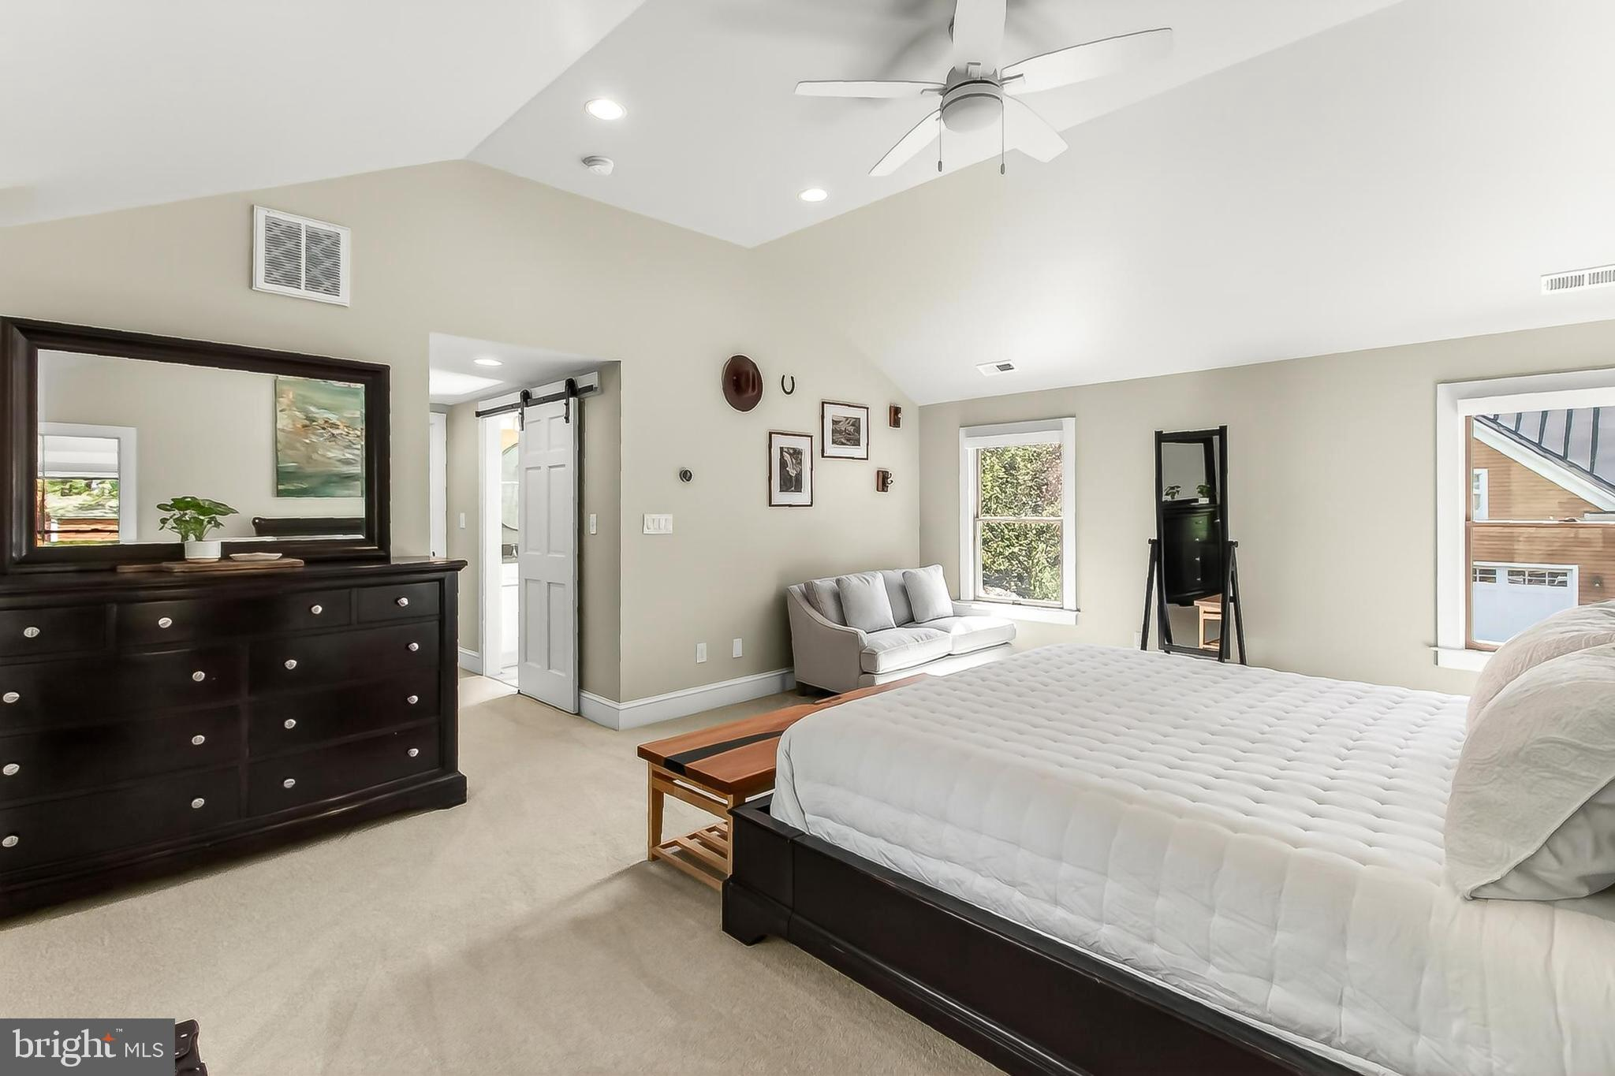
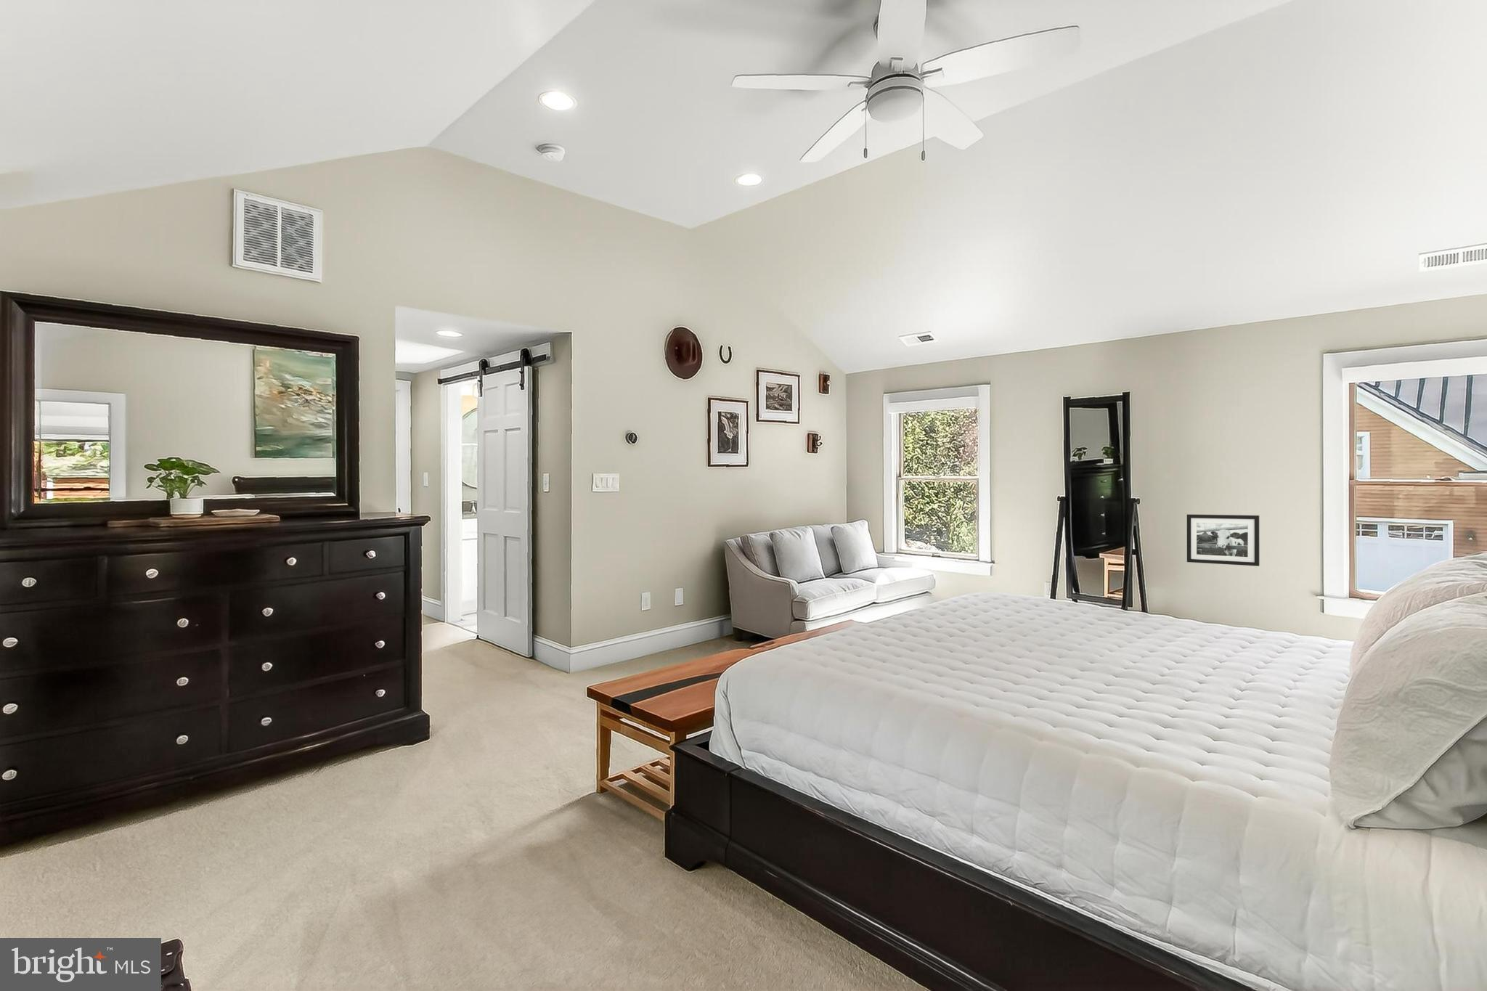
+ picture frame (1222, 540)
